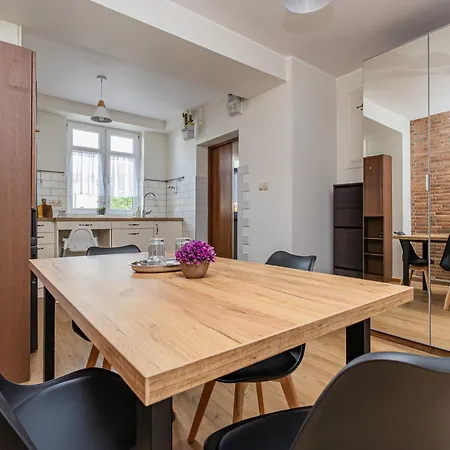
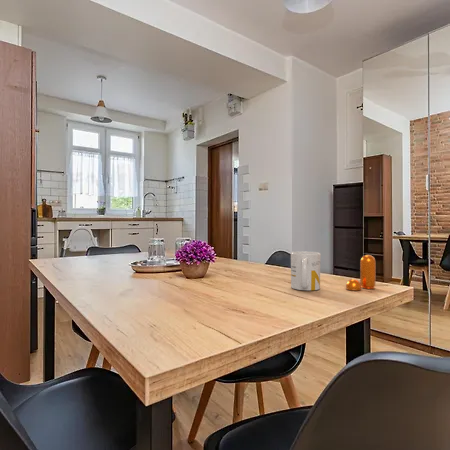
+ mug (307, 271)
+ pepper shaker (360, 271)
